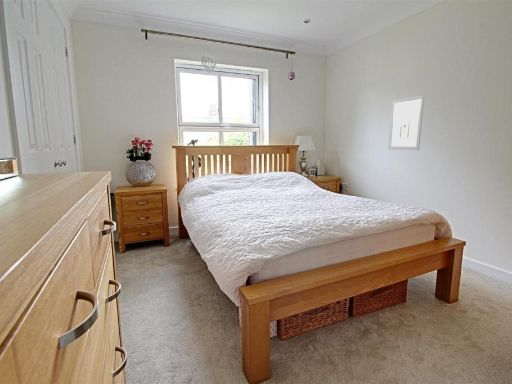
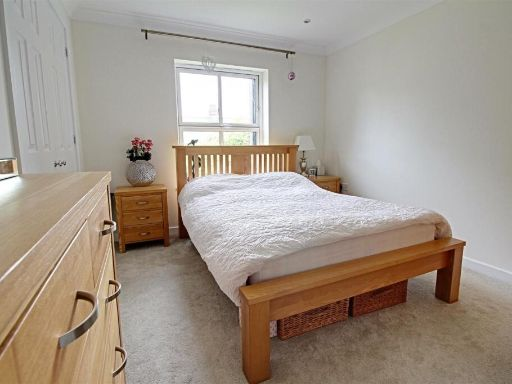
- wall art (404, 124)
